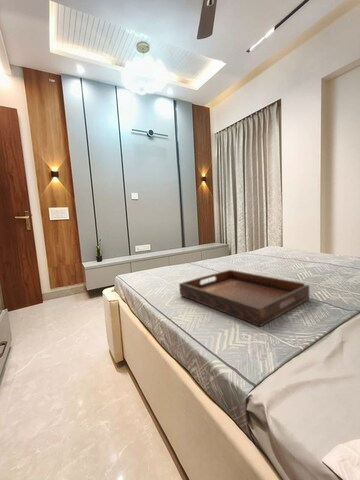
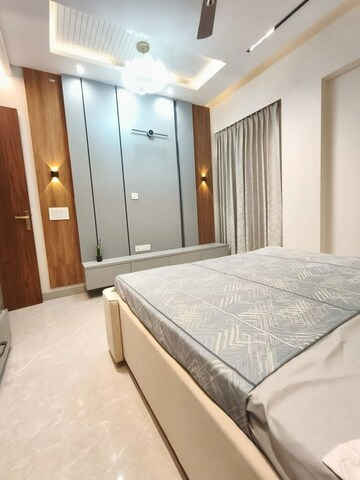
- serving tray (241, 290)
